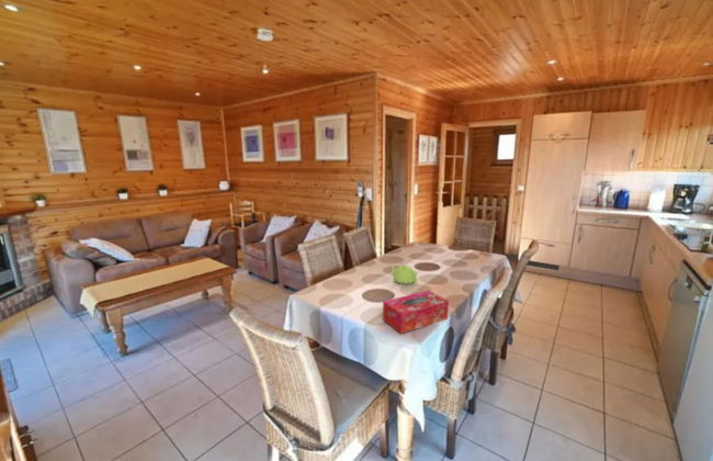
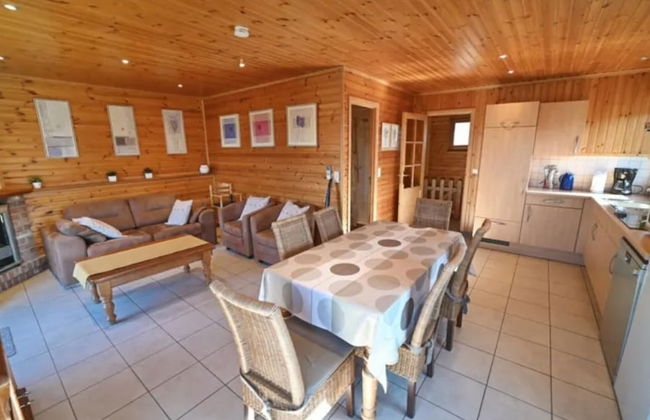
- tissue box (415, 310)
- teapot (403, 272)
